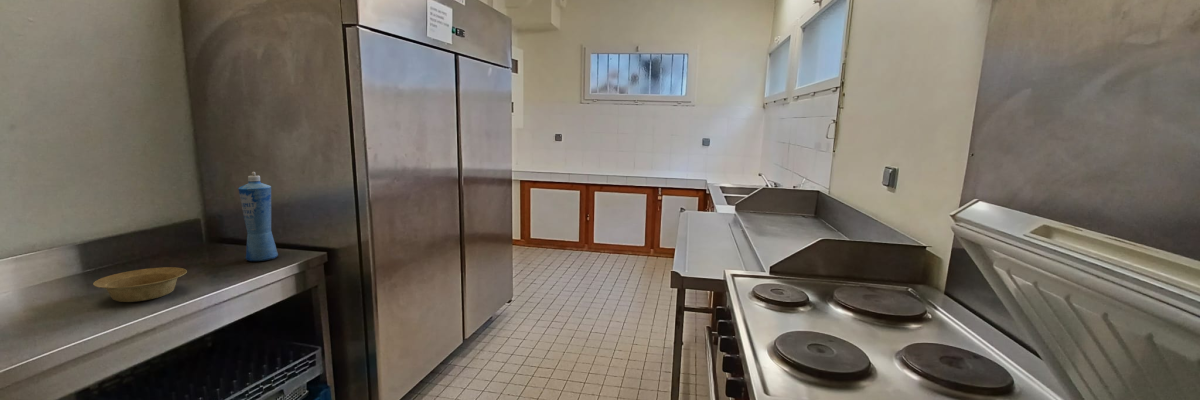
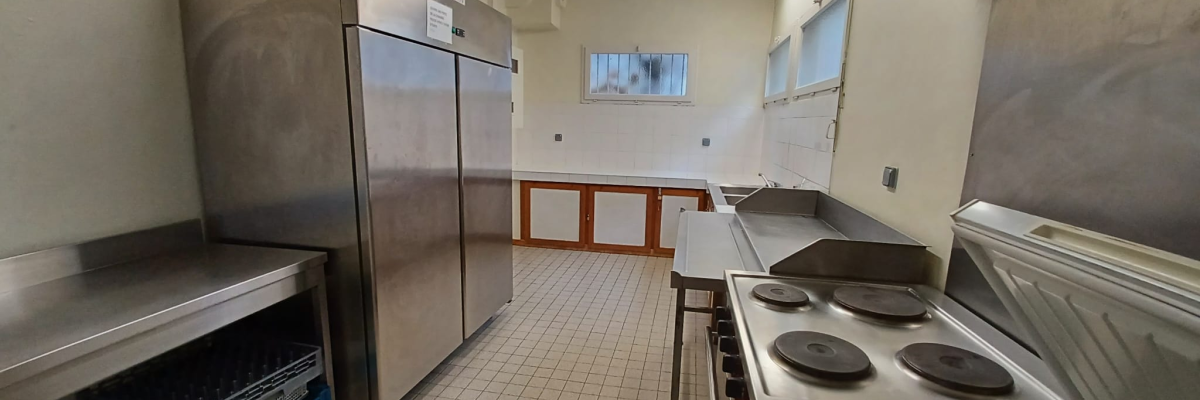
- bowl (143, 286)
- squeeze bottle (258, 215)
